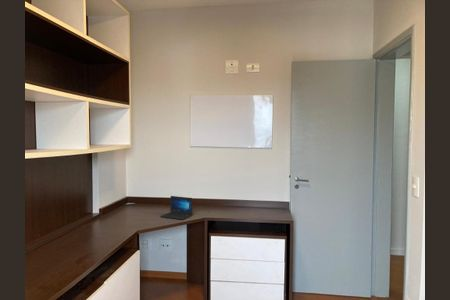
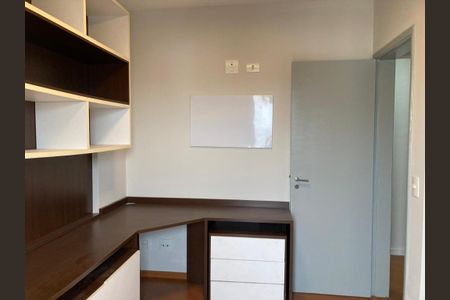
- laptop (176, 207)
